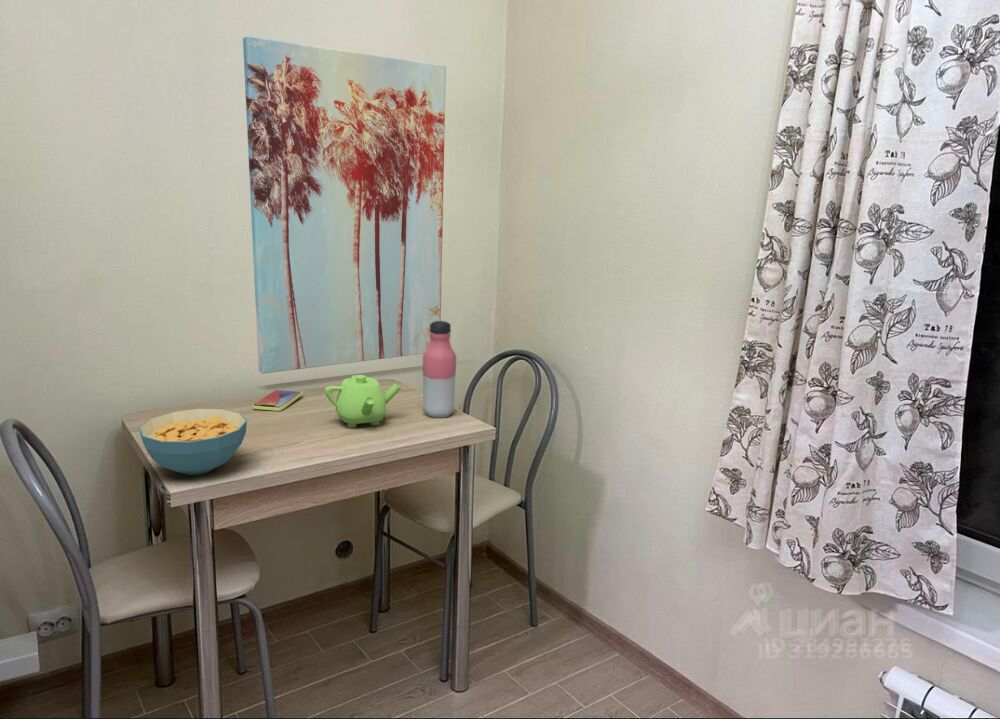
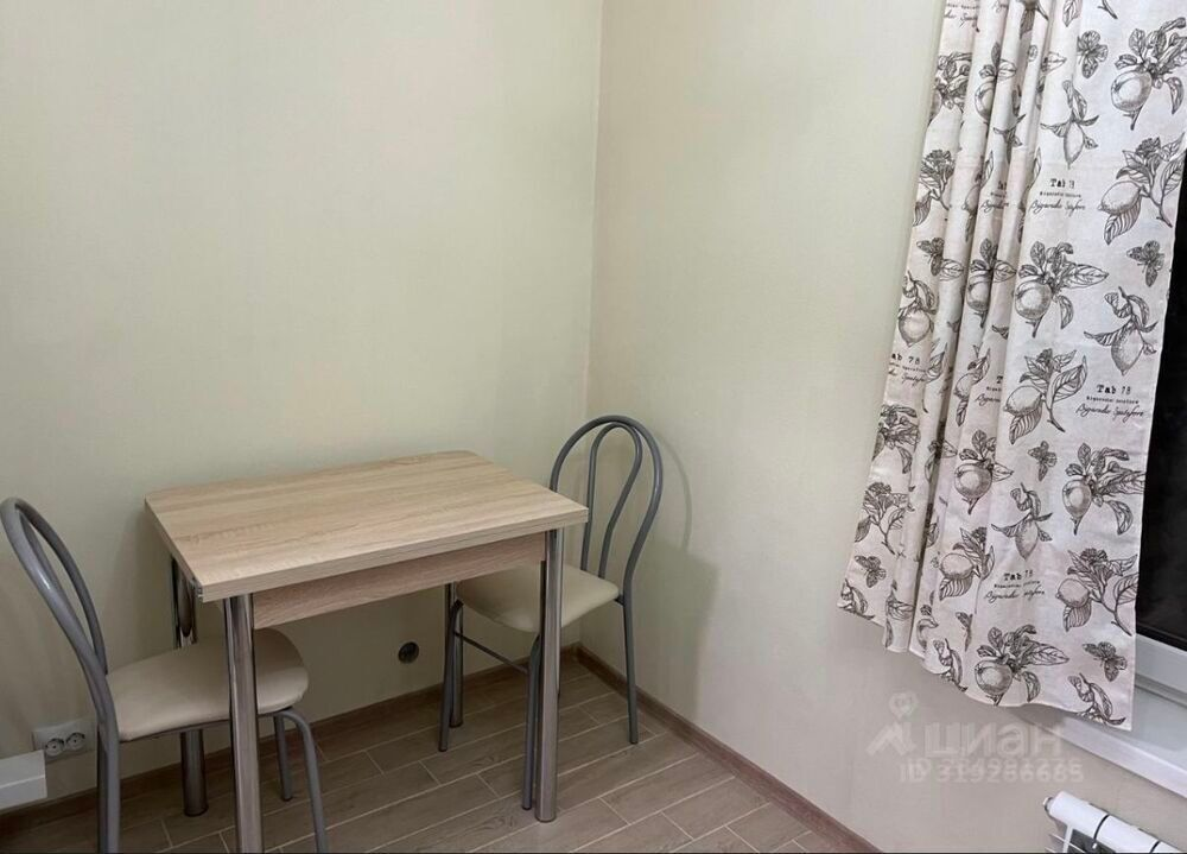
- wall art (354, 215)
- smartphone (278, 400)
- water bottle (439, 368)
- cereal bowl (195, 446)
- teapot (364, 399)
